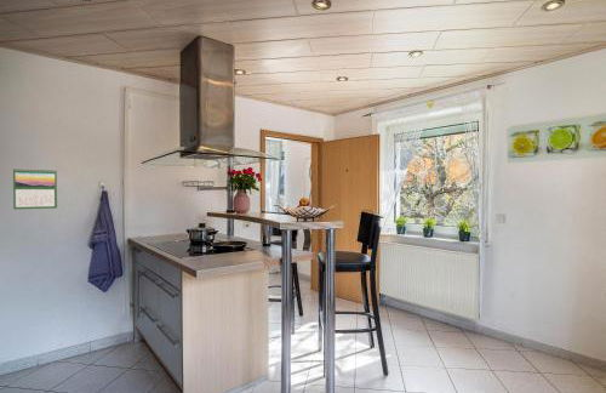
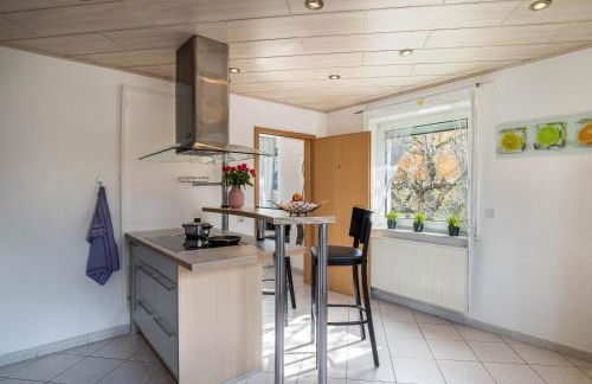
- calendar (35, 188)
